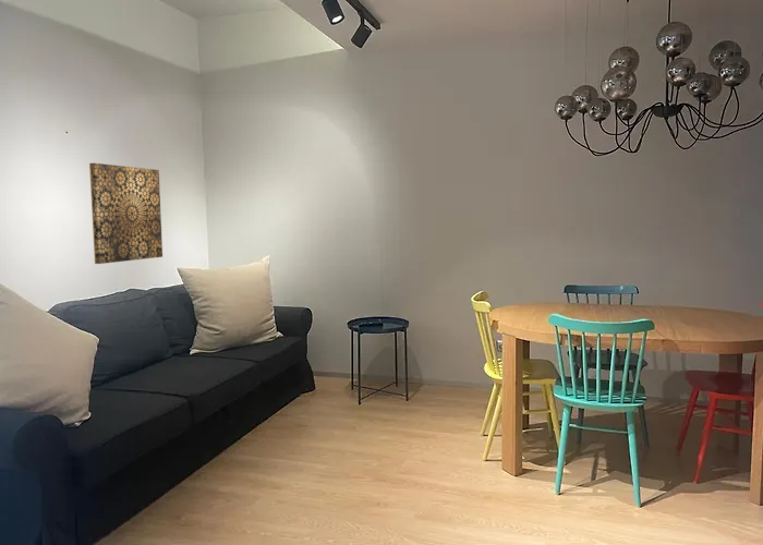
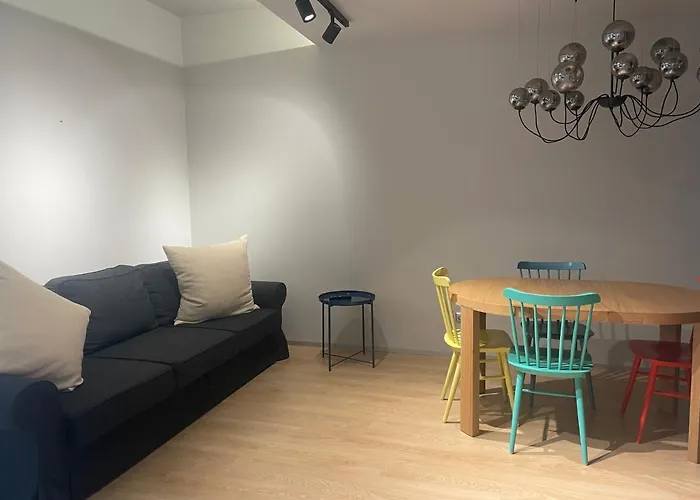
- wall art (129, 214)
